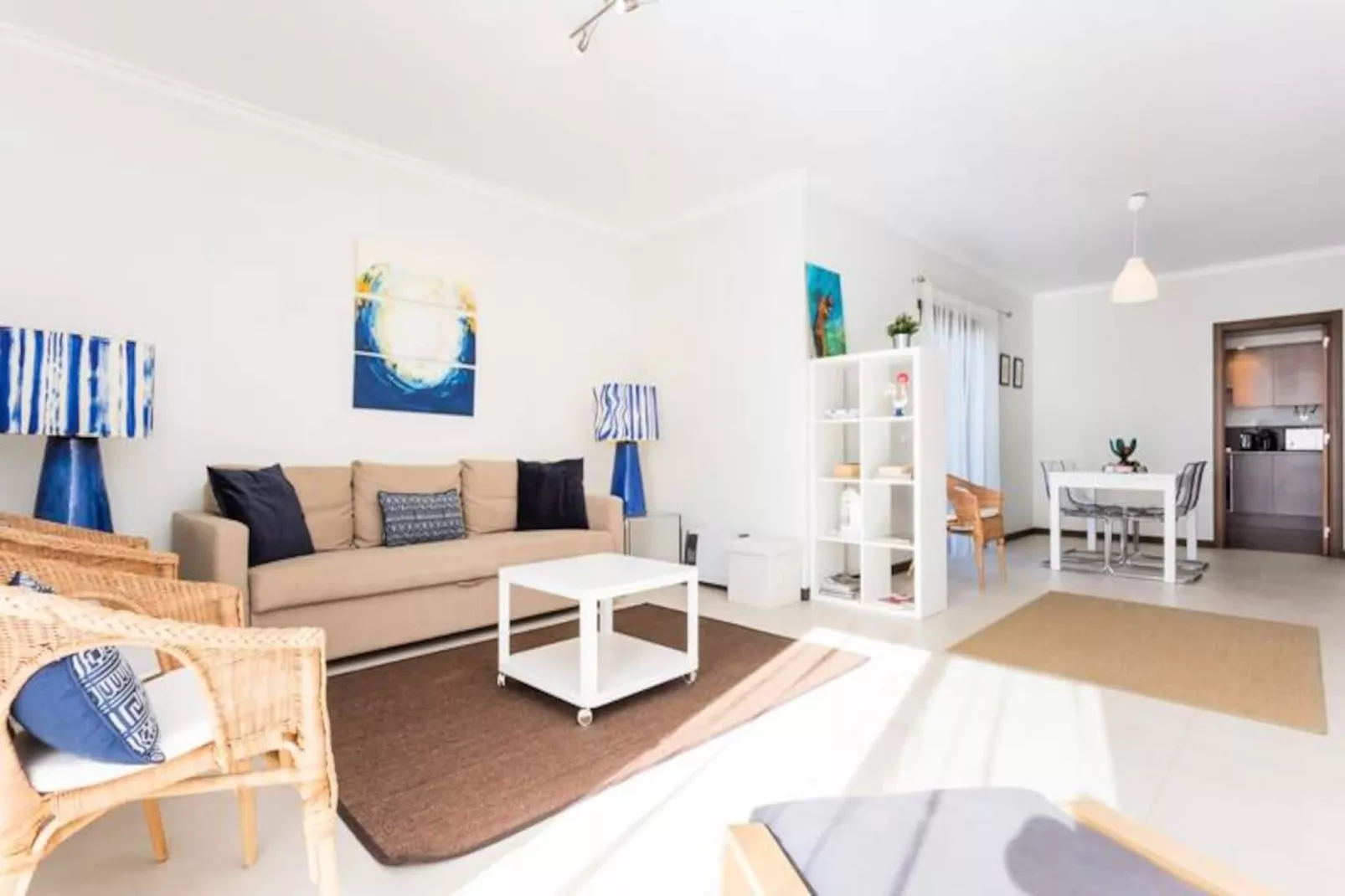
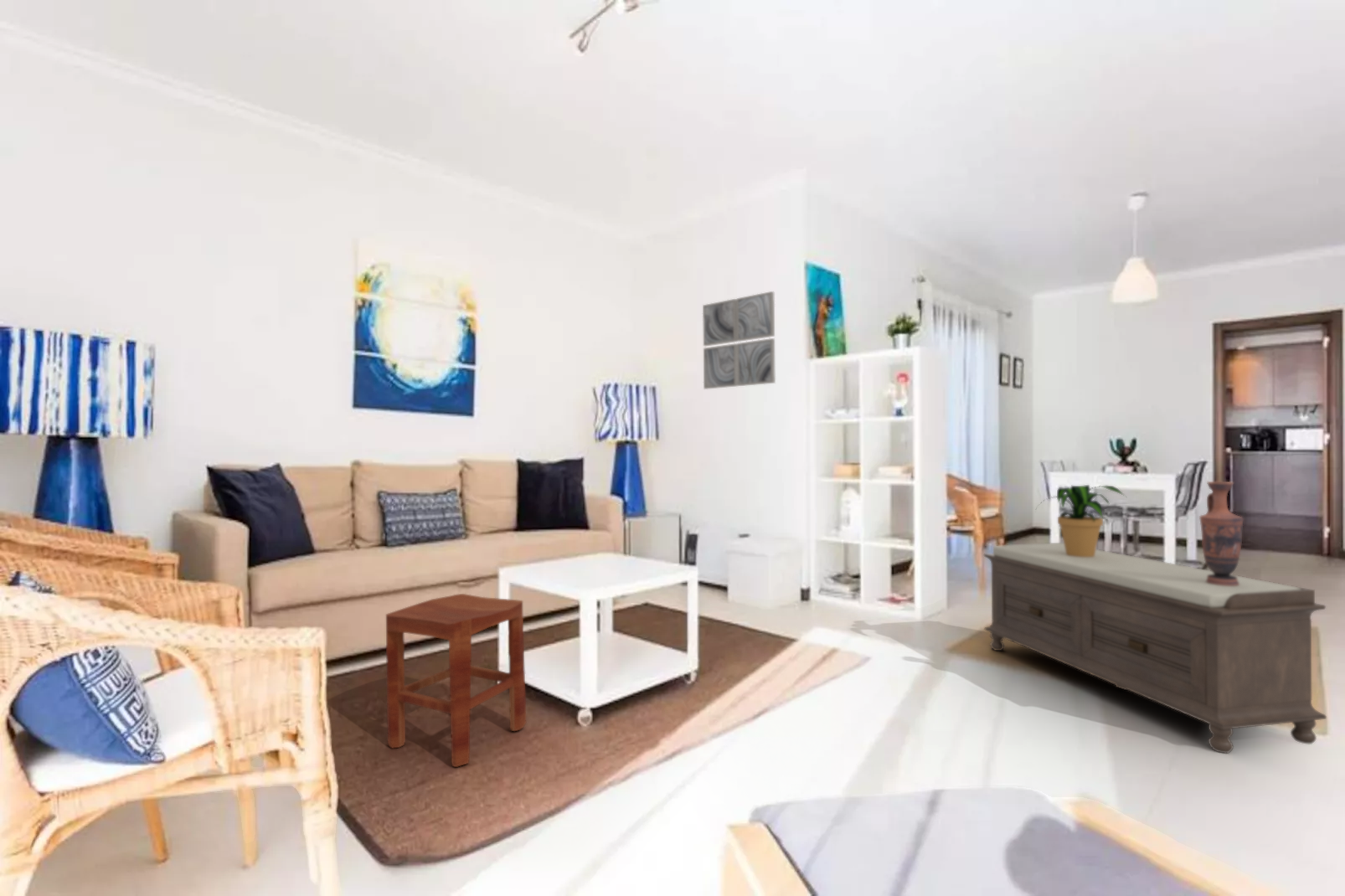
+ stool (459, 670)
+ vase (1221, 532)
+ potted plant (1080, 519)
+ wall art (737, 343)
+ bench (1121, 625)
